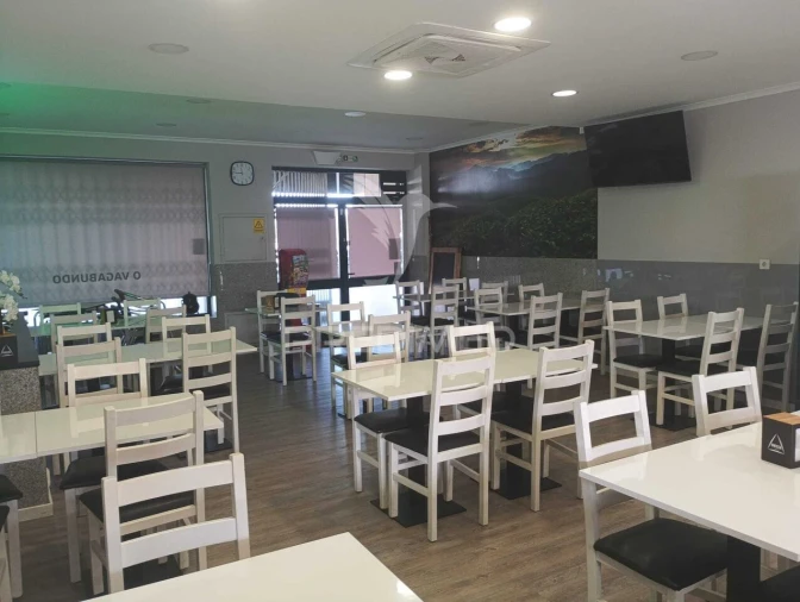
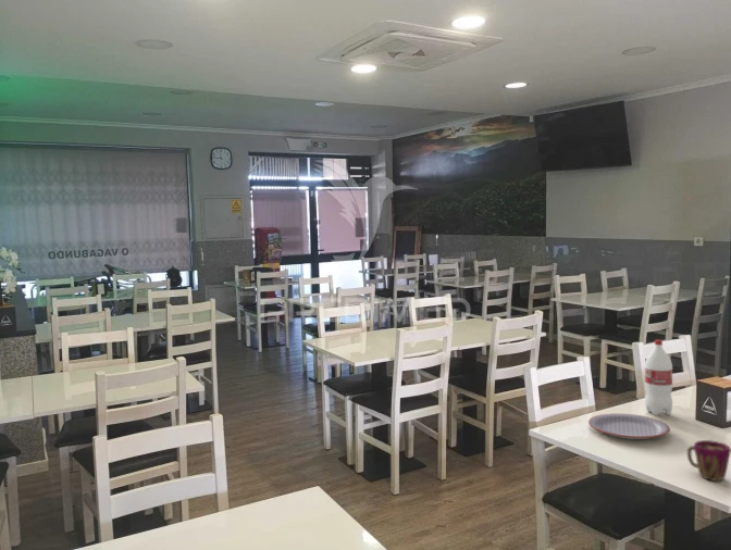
+ bottle (658, 376)
+ cup (707, 460)
+ plate (628, 427)
